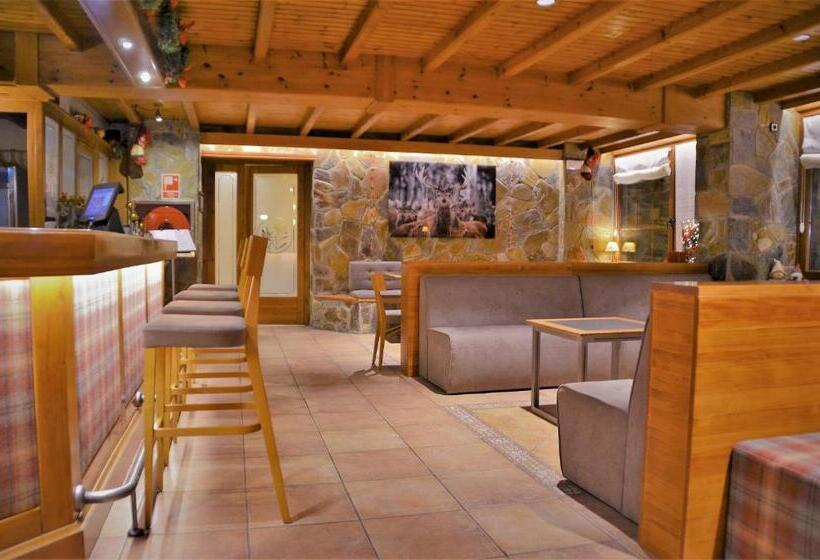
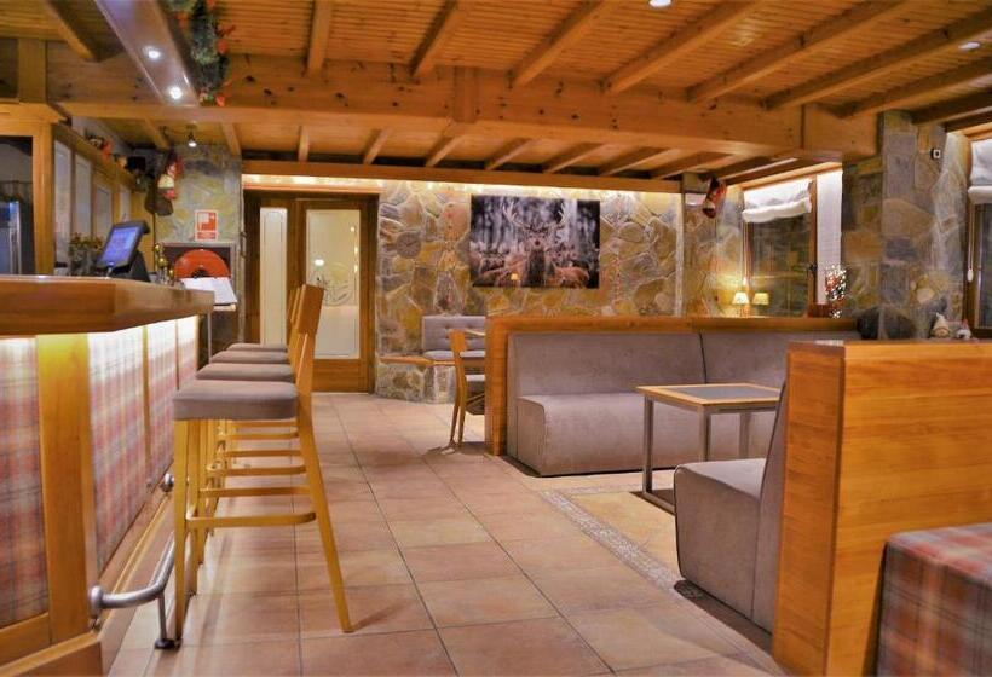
+ wall clock (408, 245)
